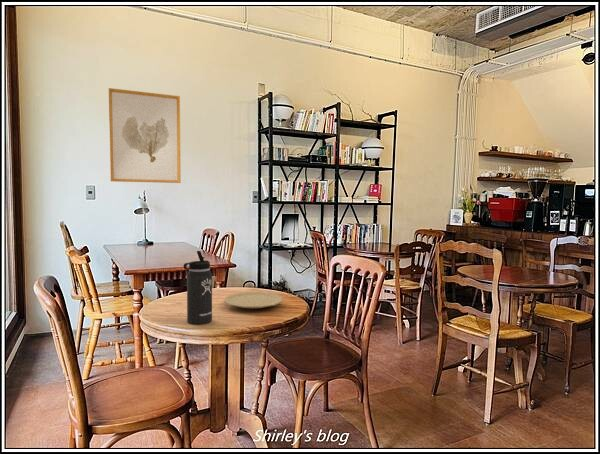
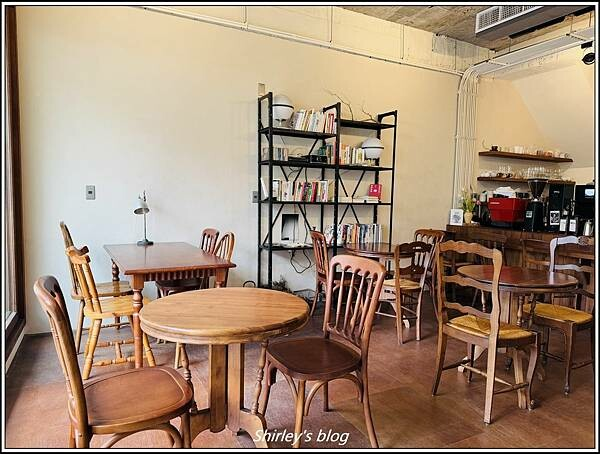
- thermos bottle (197, 286)
- wall art (146, 137)
- plate (253, 301)
